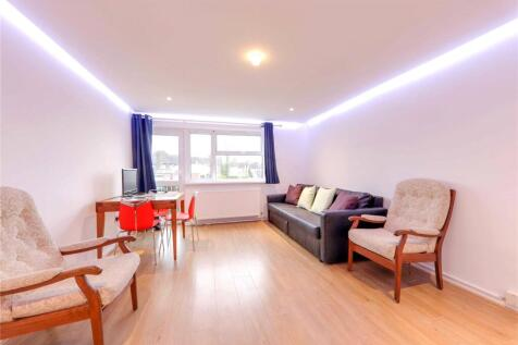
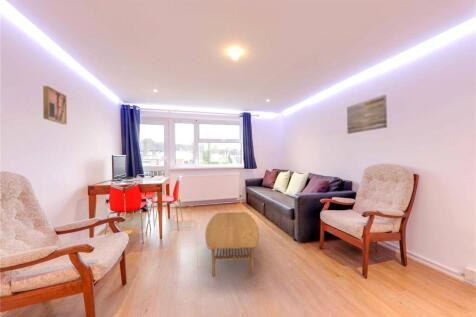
+ wall art (55, 106)
+ coffee table (232, 240)
+ wall art (364, 116)
